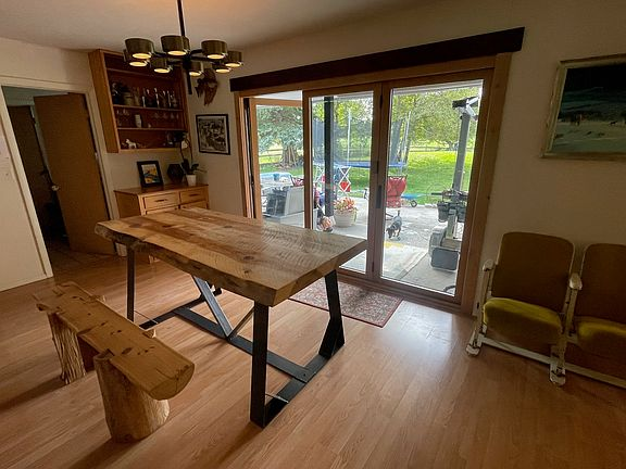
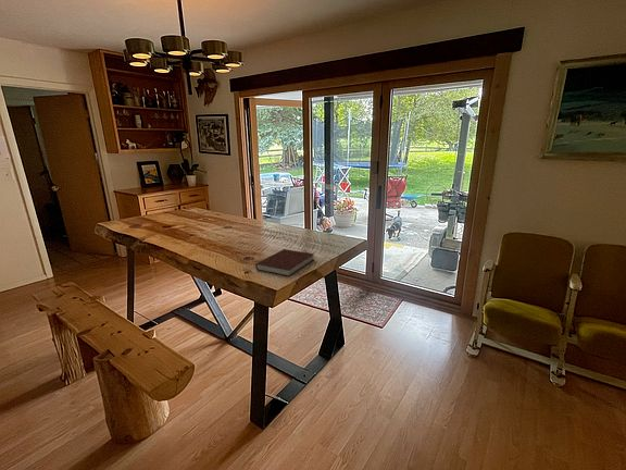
+ notebook (286, 261)
